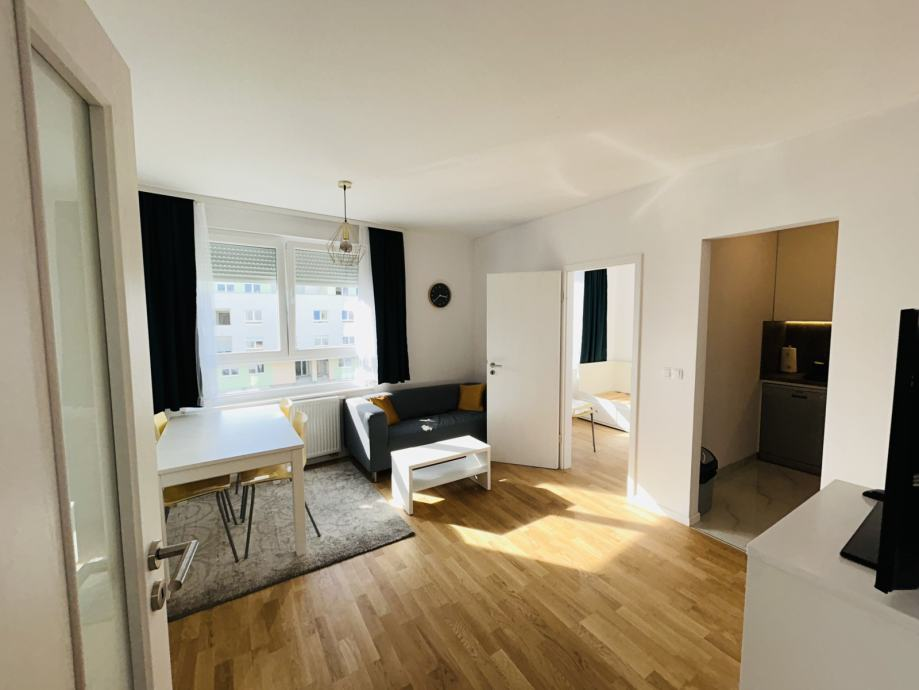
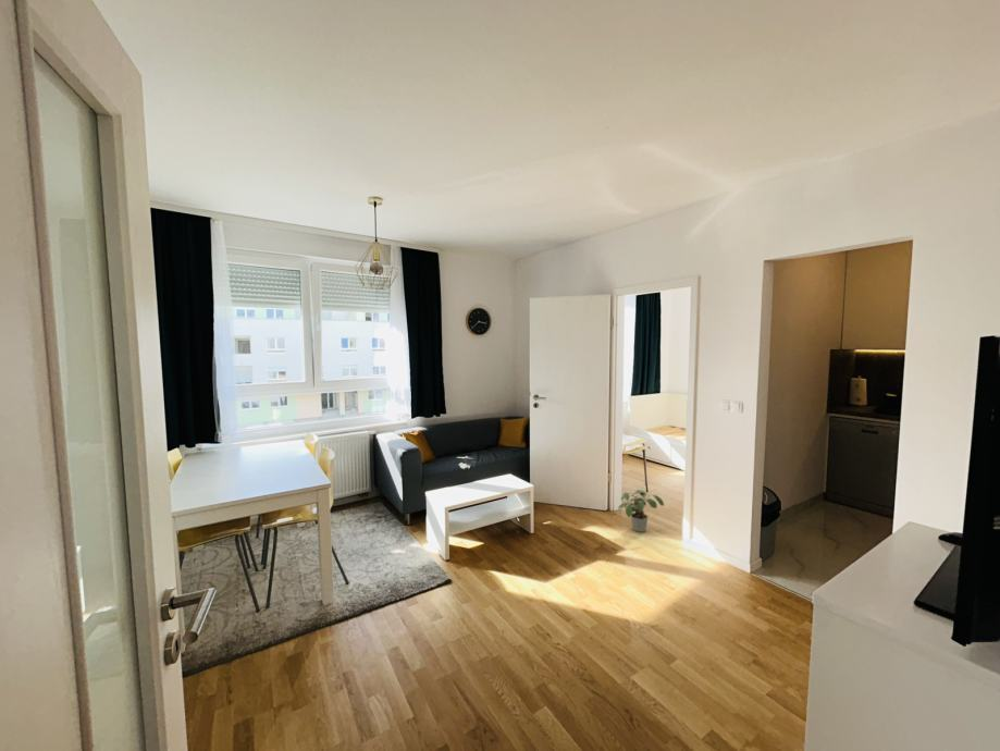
+ potted plant (635, 510)
